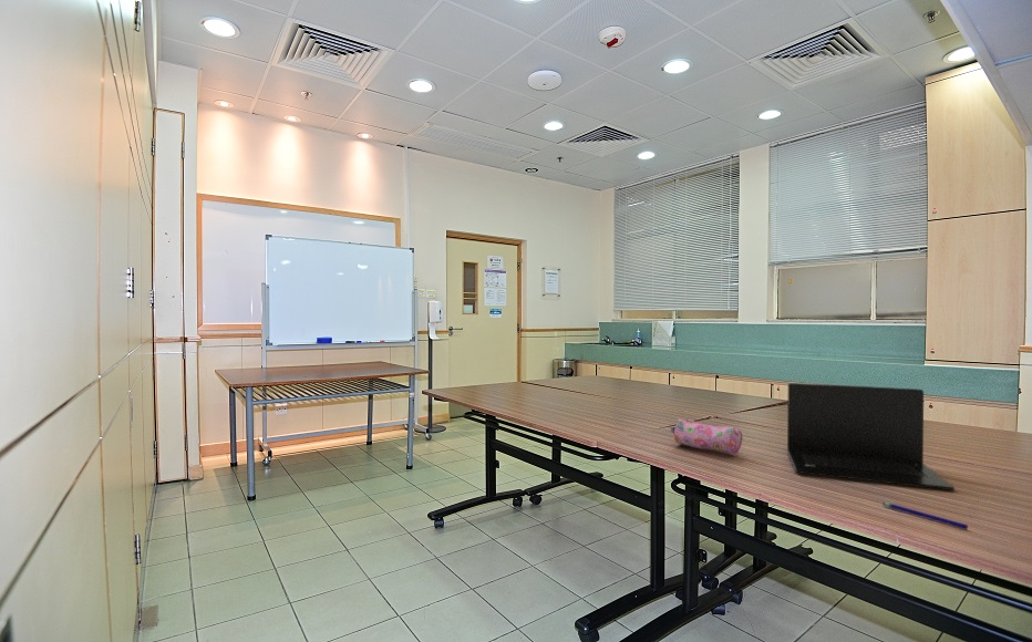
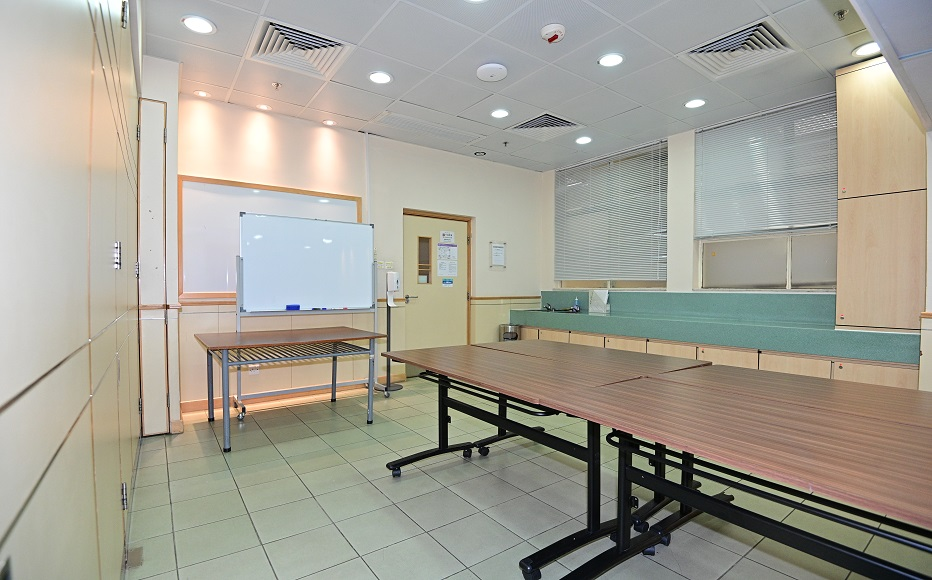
- pen (922, 515)
- pencil case (705, 435)
- laptop (860, 429)
